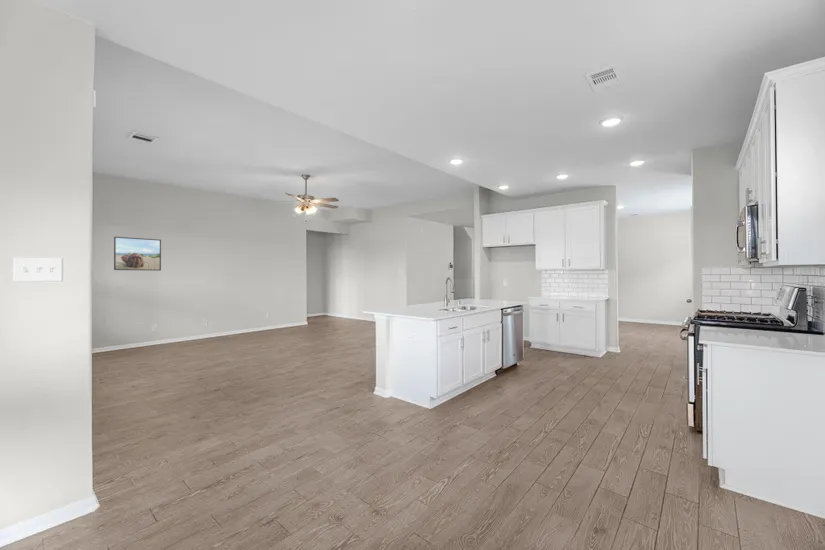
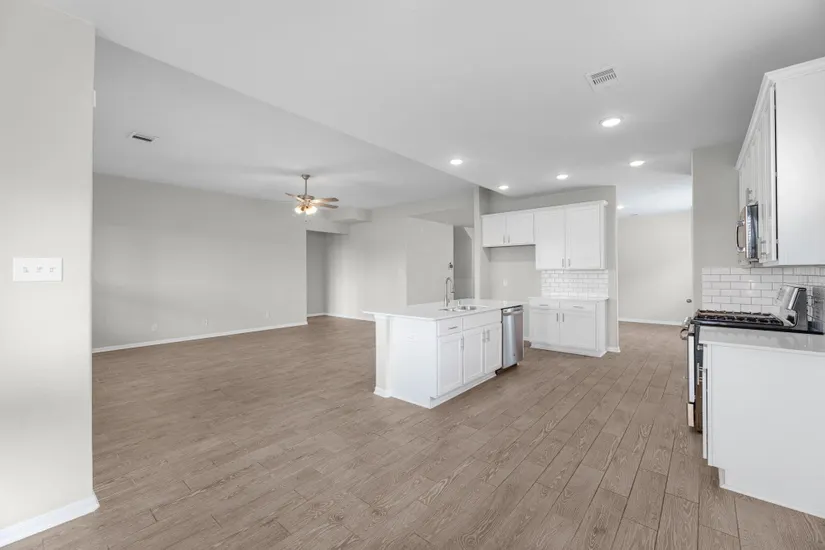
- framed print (138, 254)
